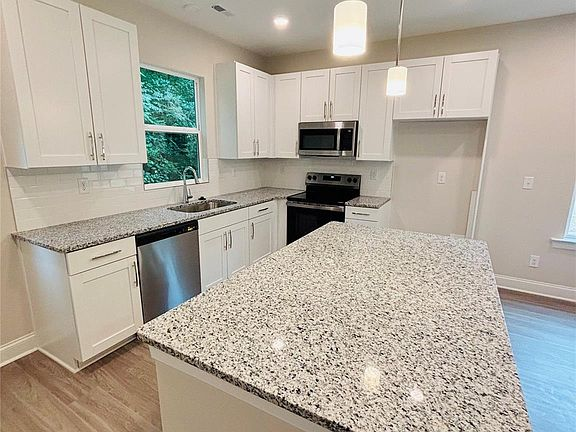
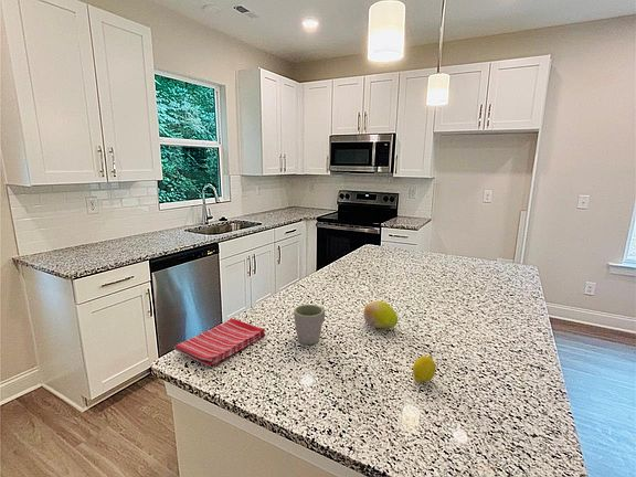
+ dish towel (222, 339)
+ mug (311, 322)
+ fruit (424, 369)
+ fruit (381, 314)
